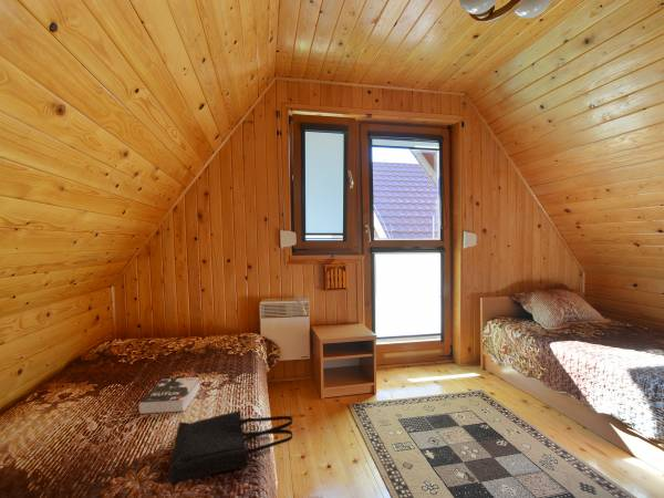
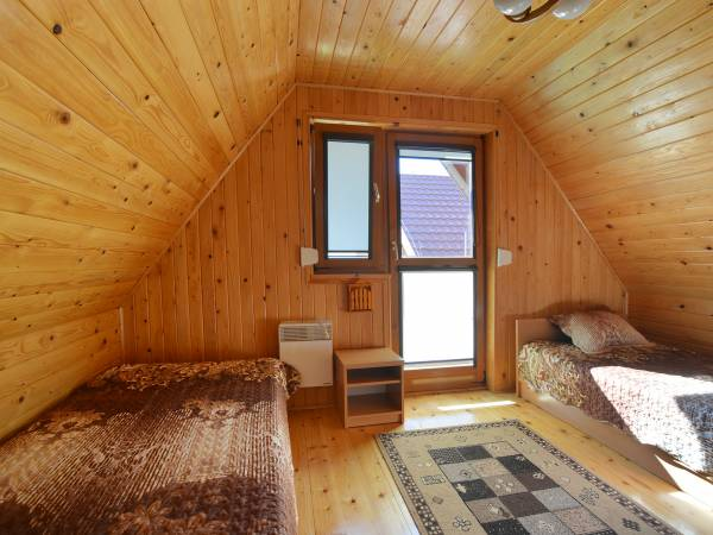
- tote bag (236, 437)
- book (172, 394)
